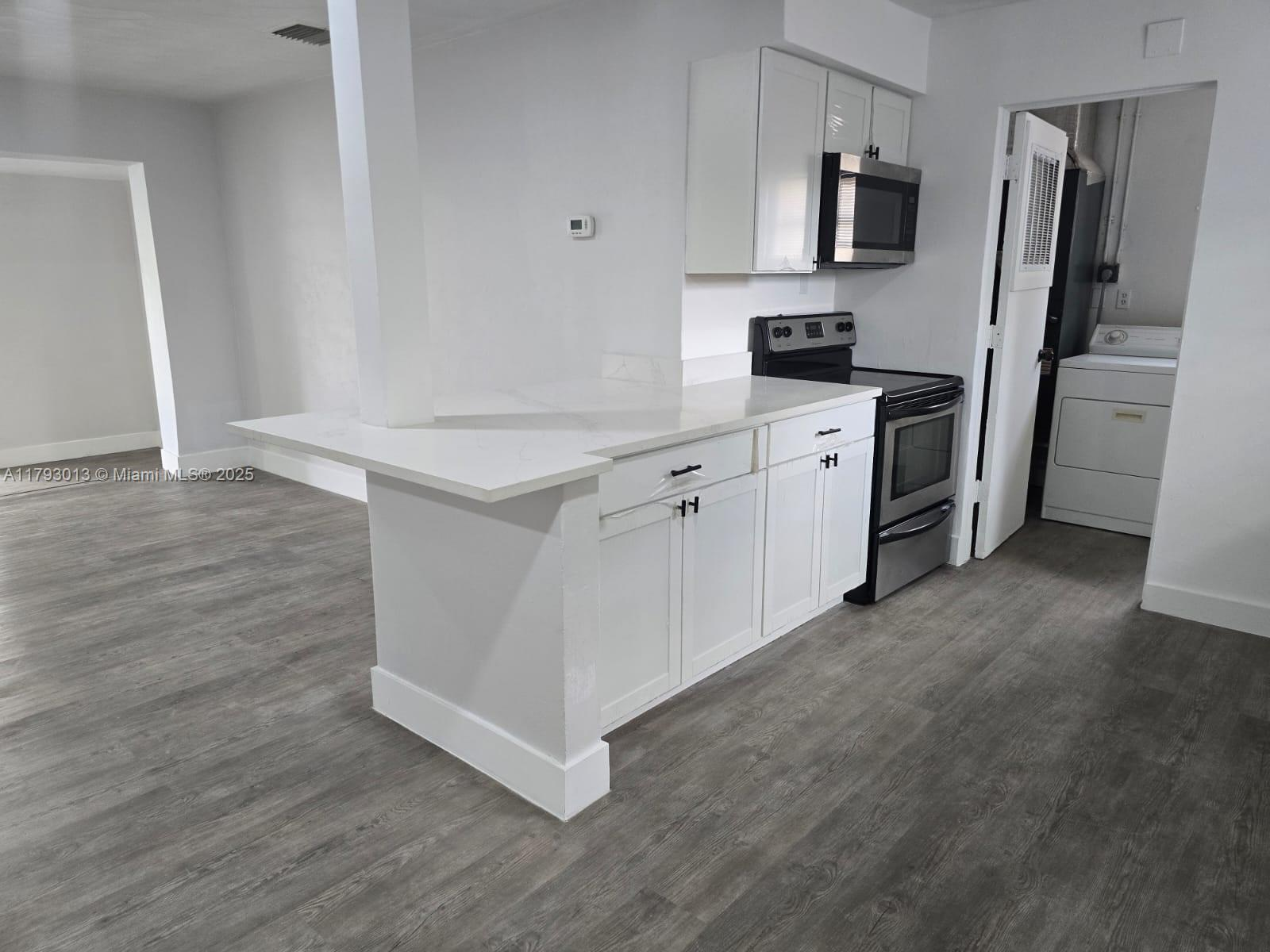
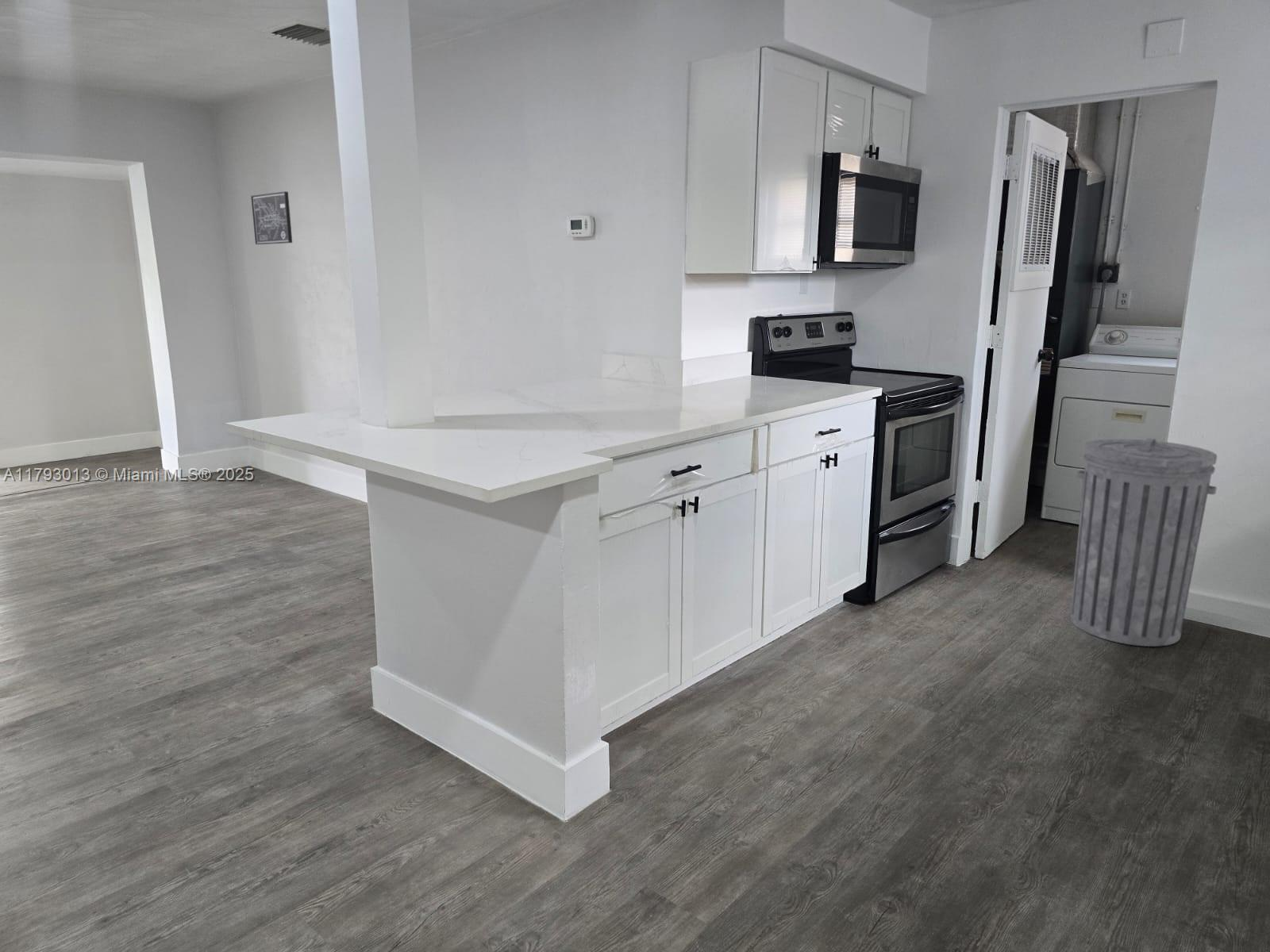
+ trash can (1136, 535)
+ wall art (271, 218)
